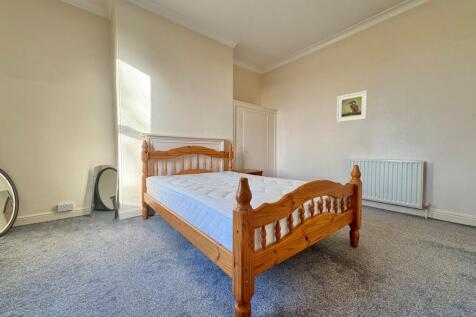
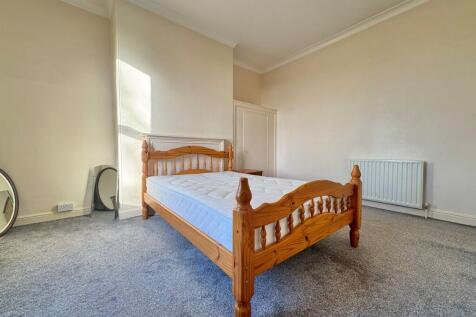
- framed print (351, 107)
